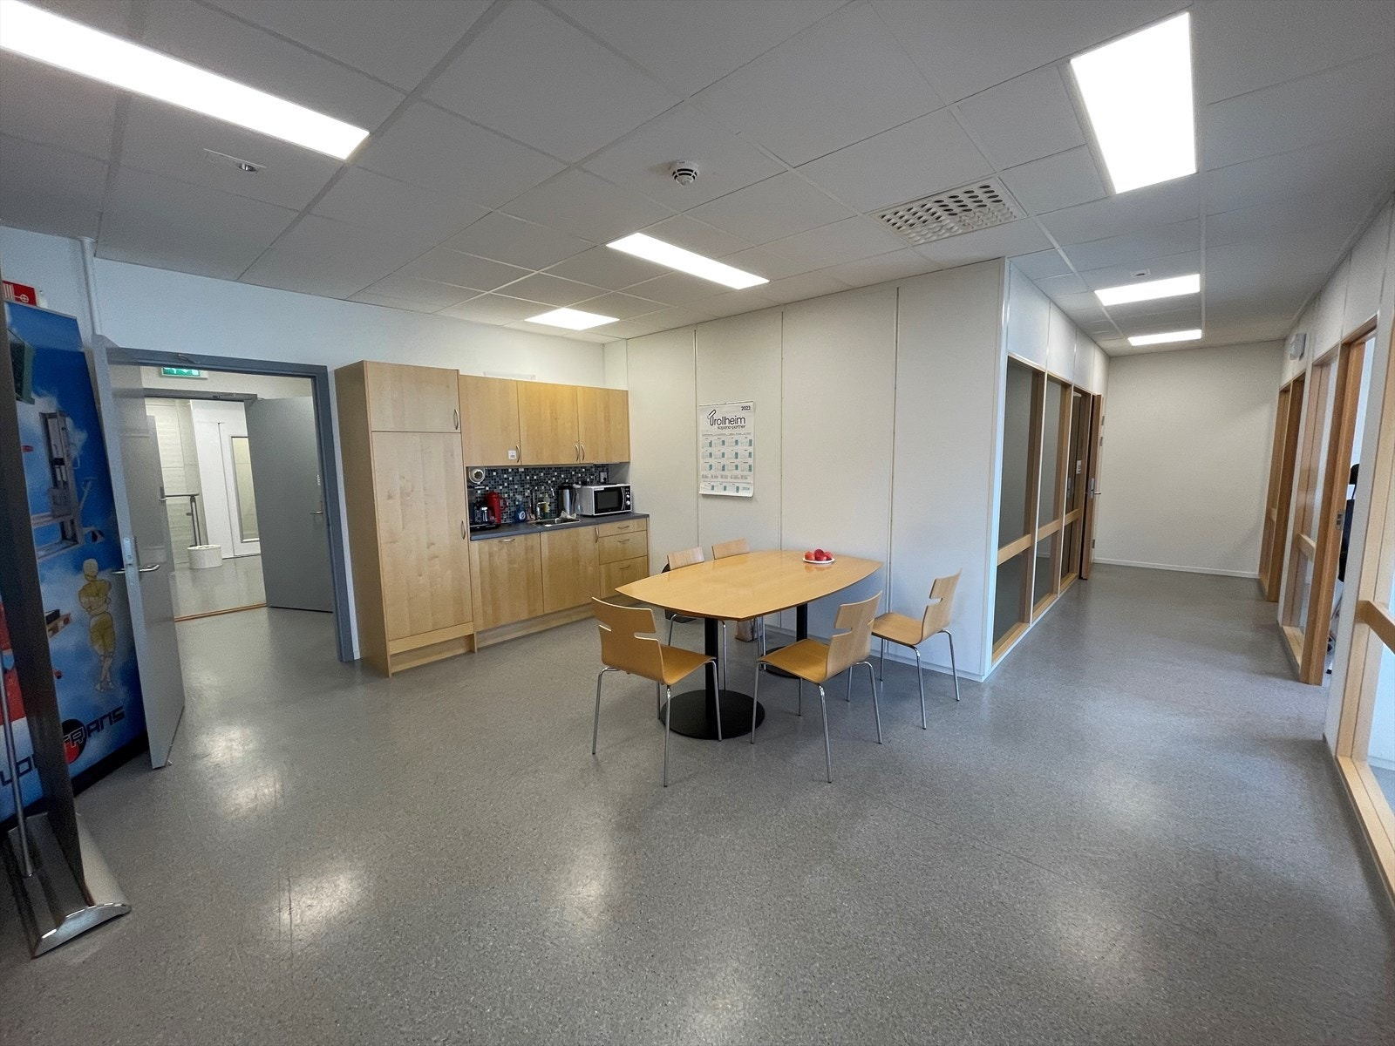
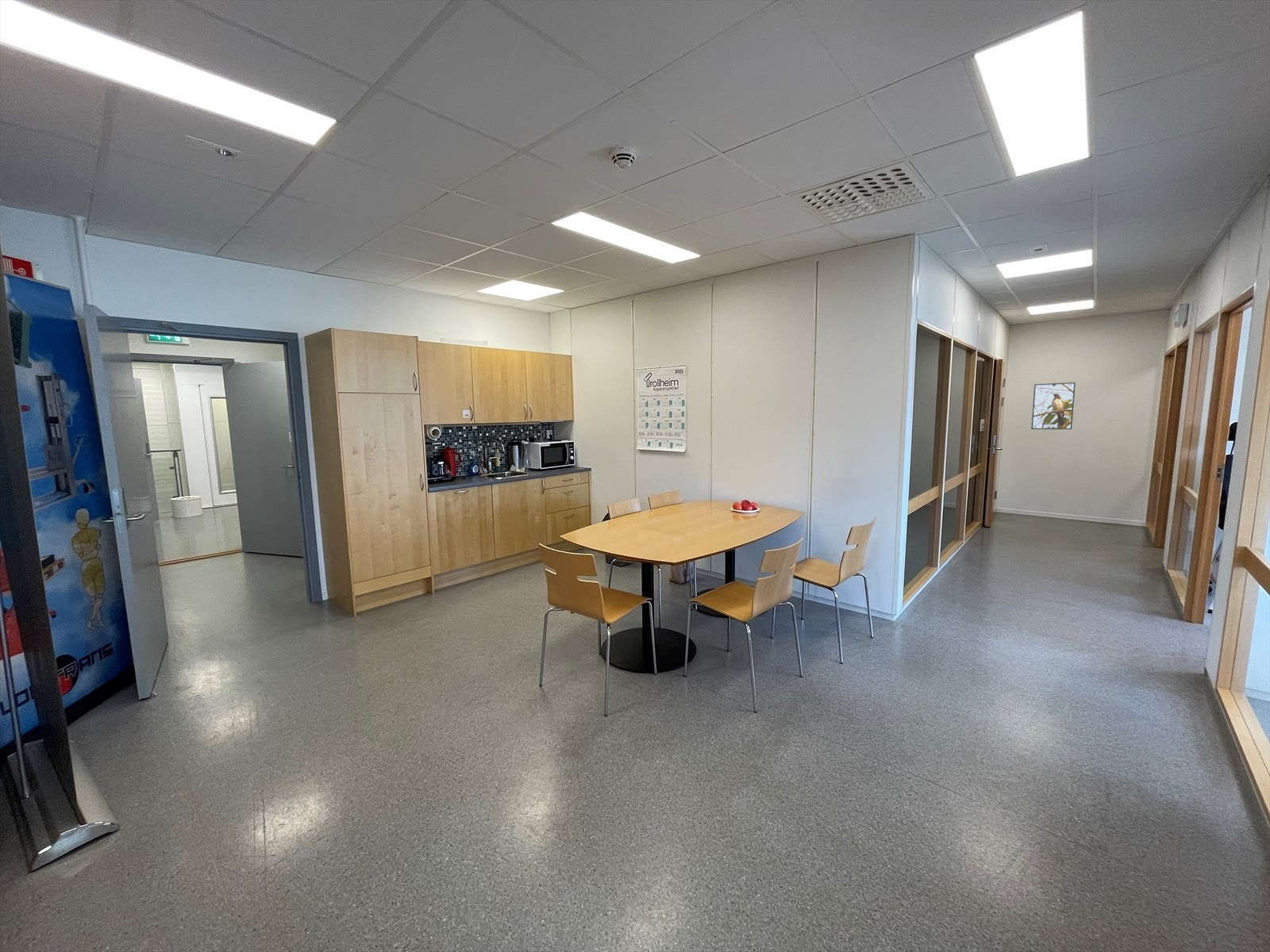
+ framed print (1053, 406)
